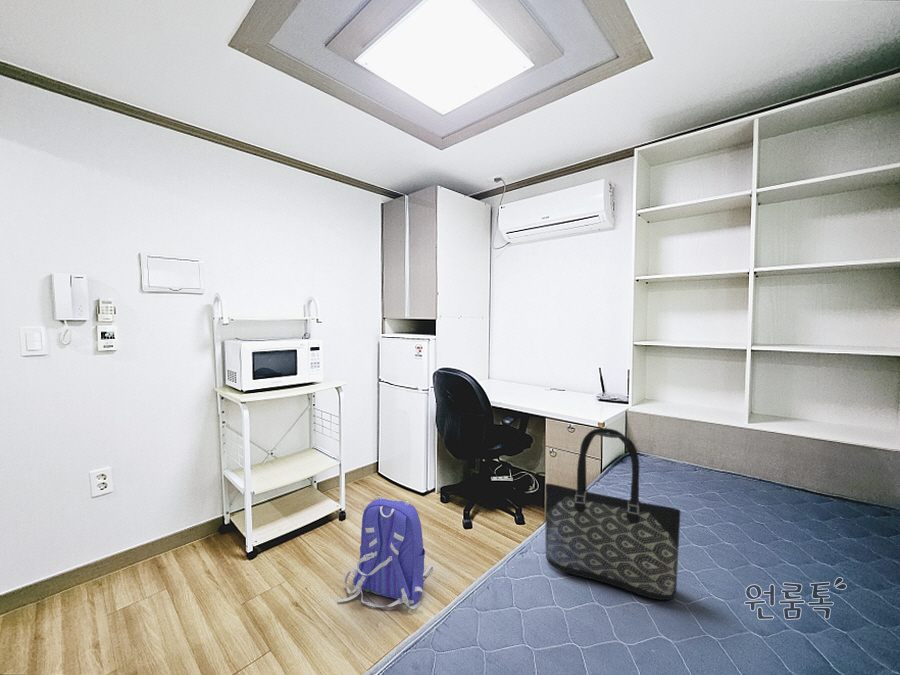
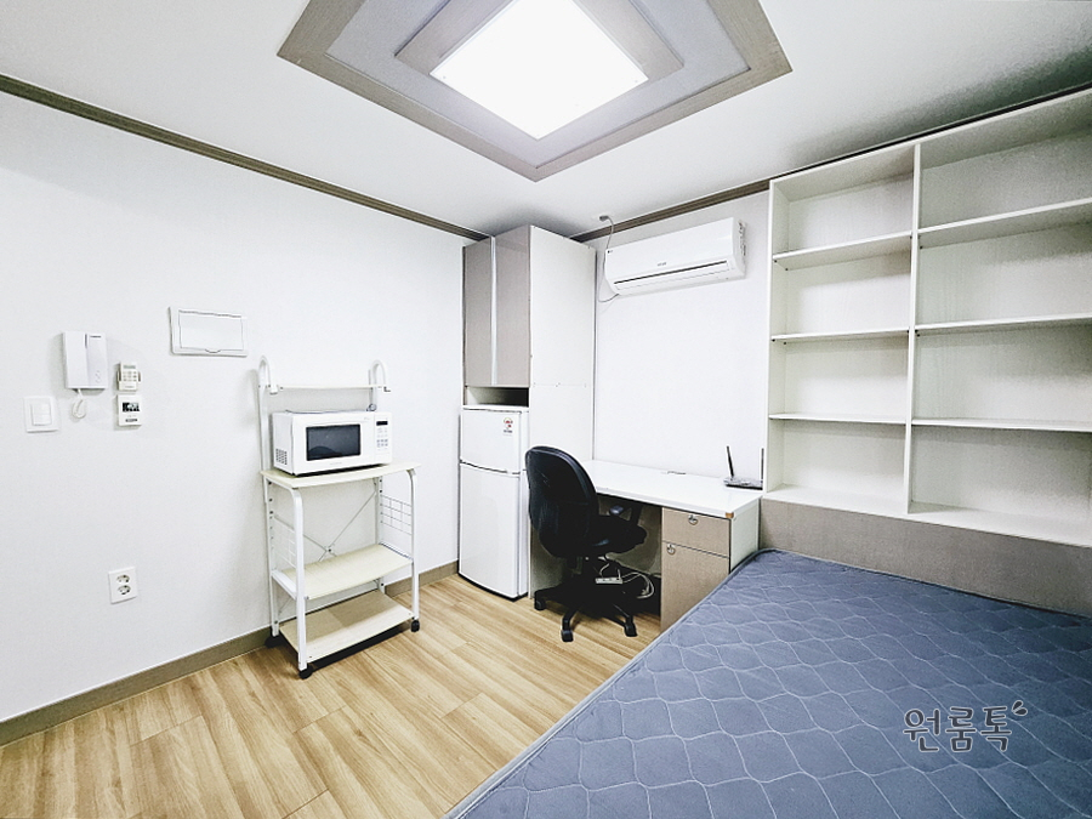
- backpack (392, 541)
- tote bag (607, 504)
